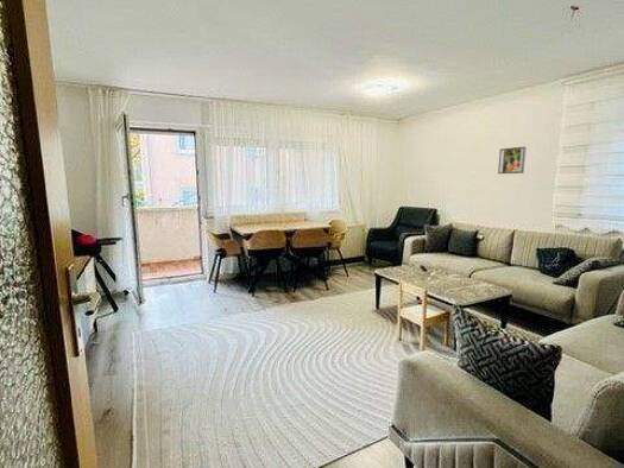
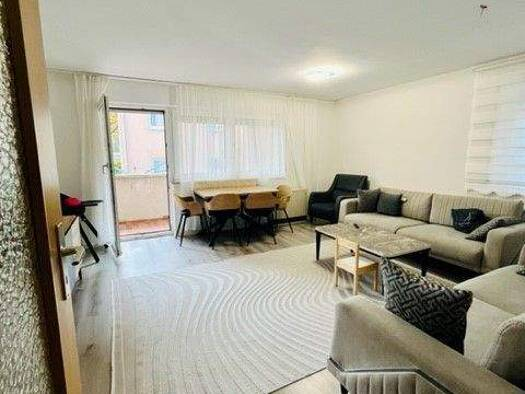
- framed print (511, 160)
